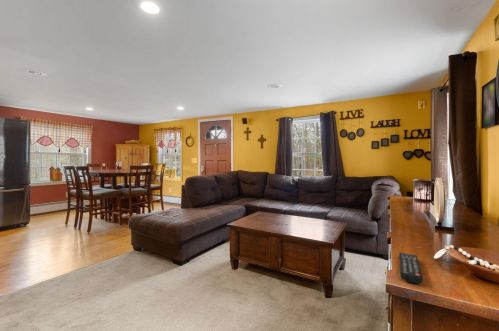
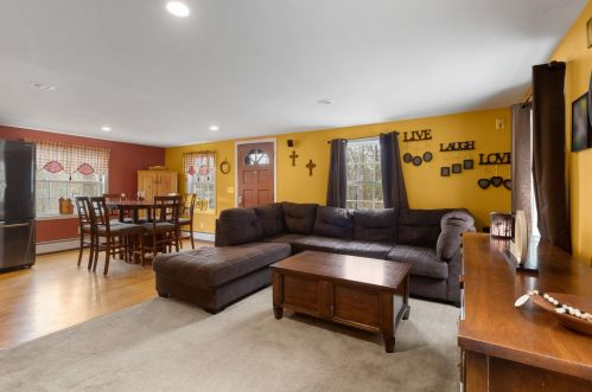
- remote control (409, 265)
